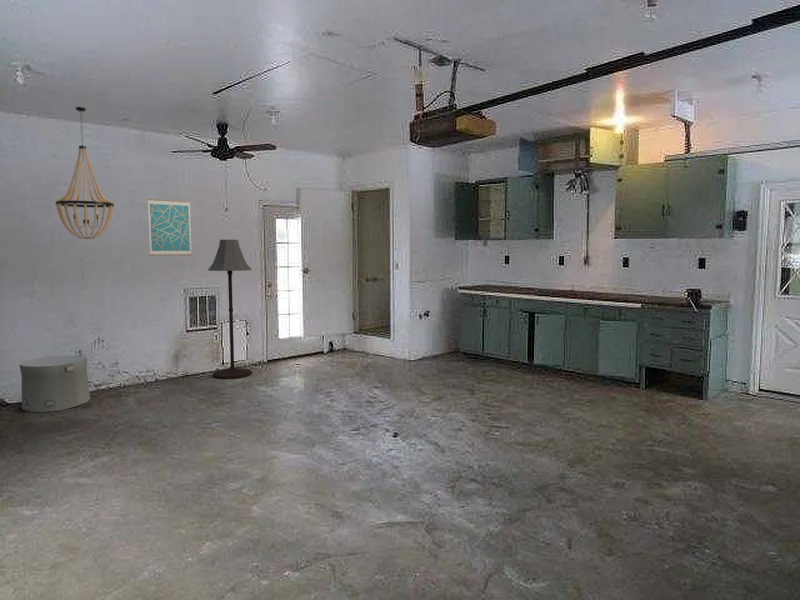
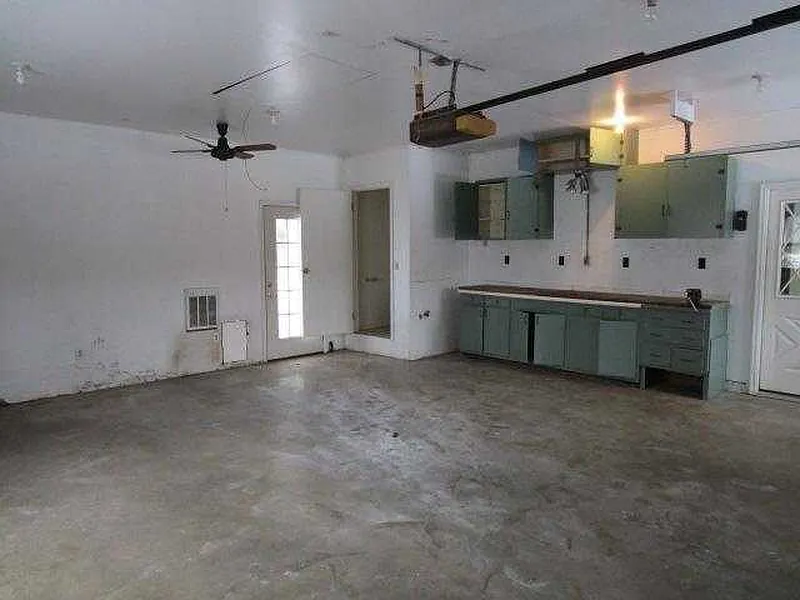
- light fixture (83, 174)
- trash can (55, 382)
- floor lamp (230, 307)
- wall art (170, 227)
